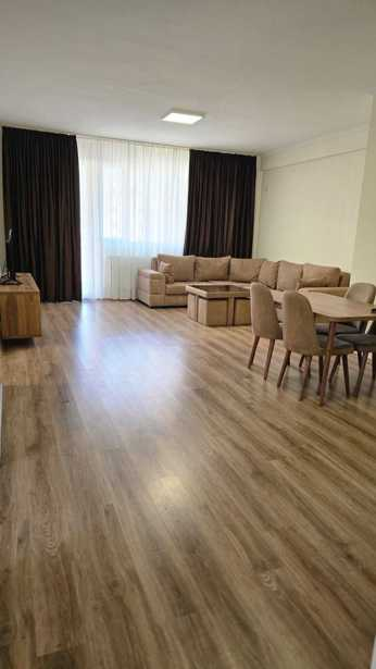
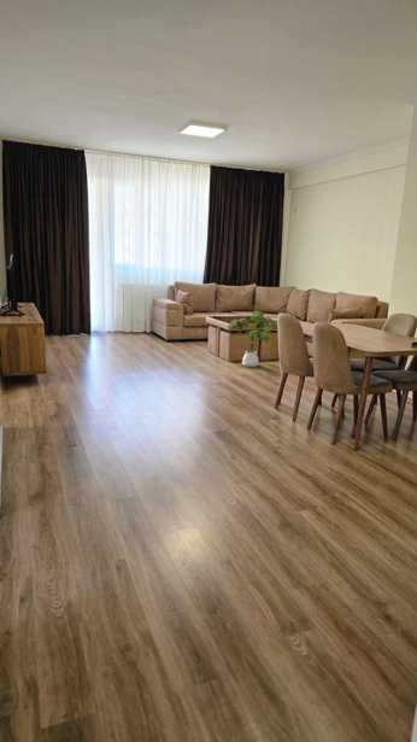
+ house plant (257, 338)
